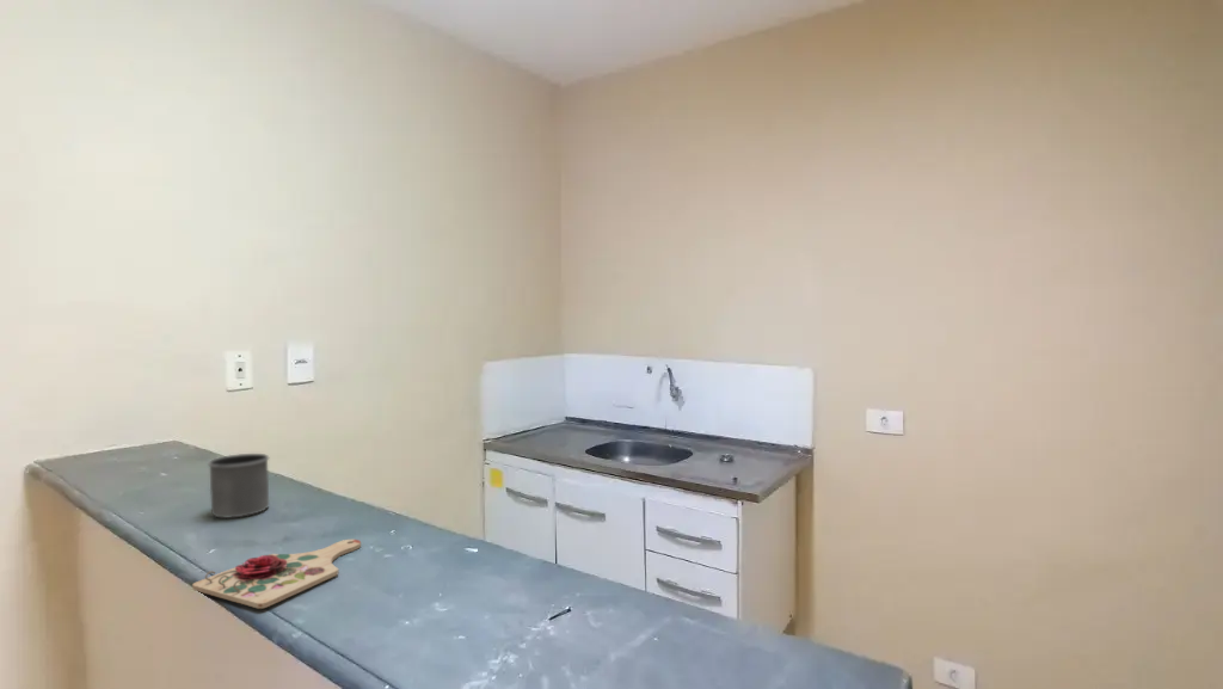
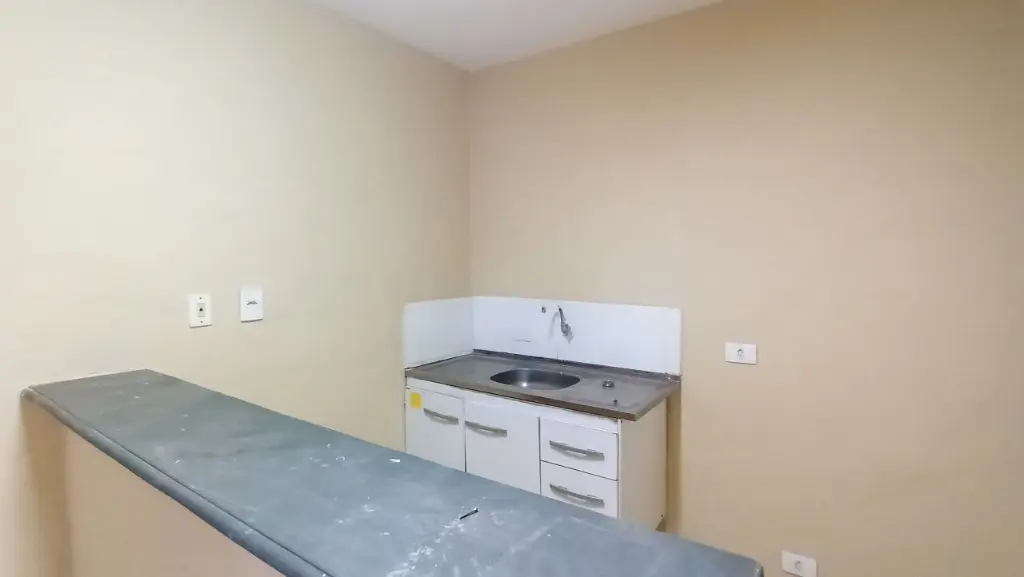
- mug (236, 482)
- cutting board (297, 559)
